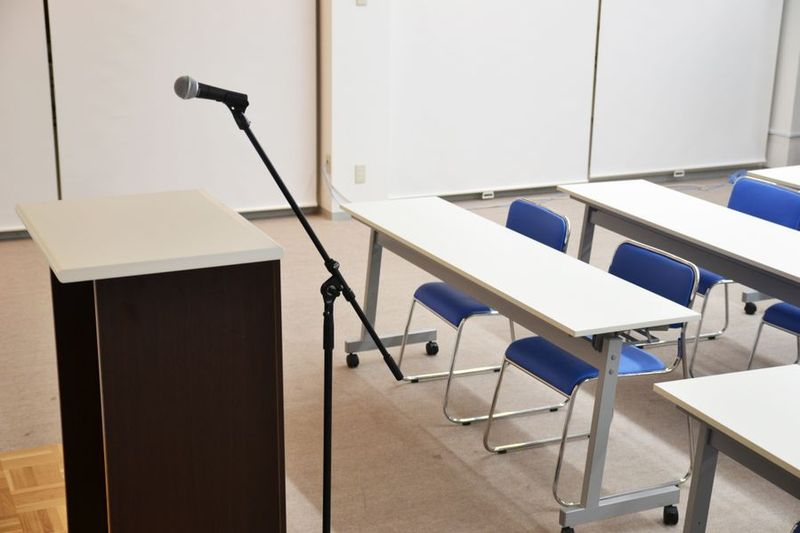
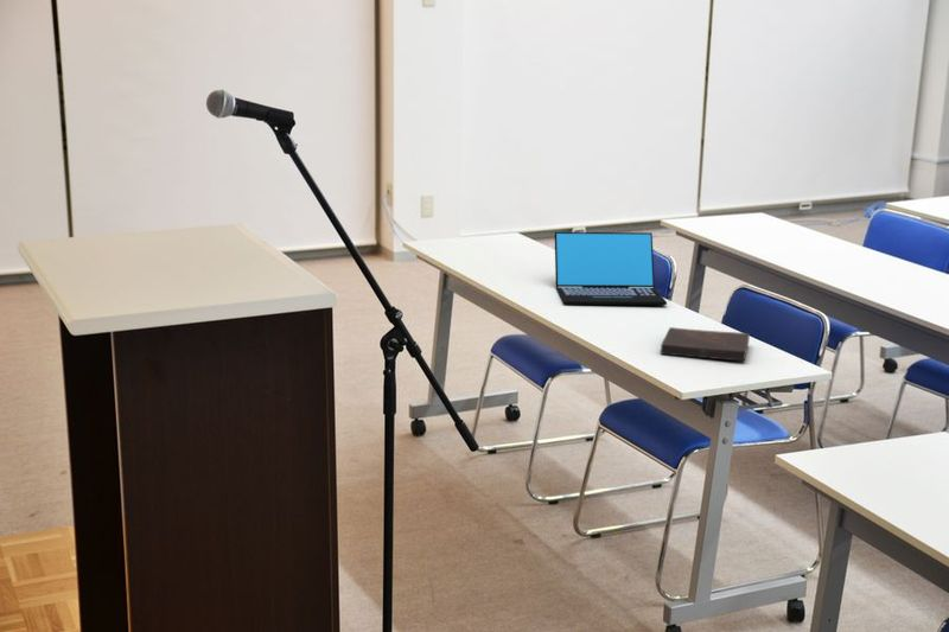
+ book (705, 343)
+ laptop (609, 267)
